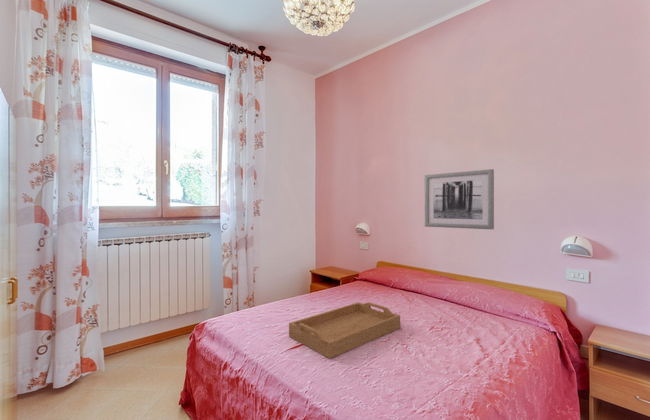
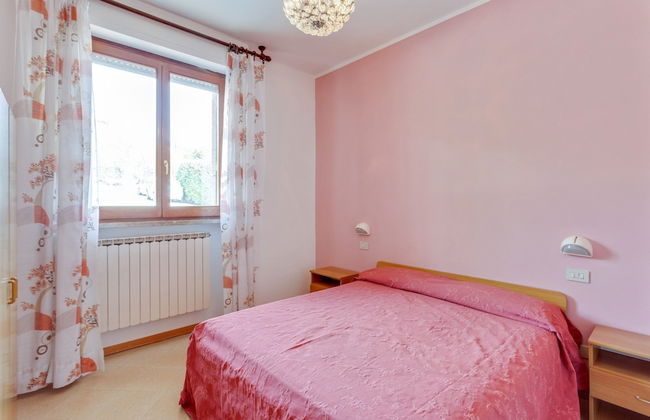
- wall art (456, 200)
- serving tray (346, 323)
